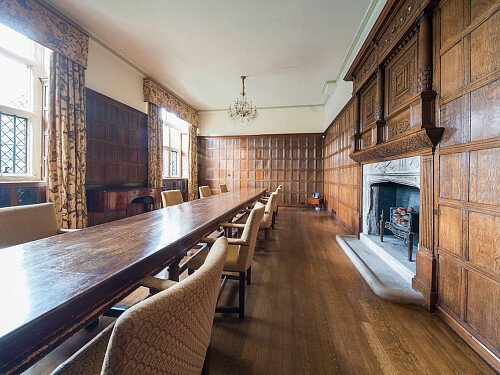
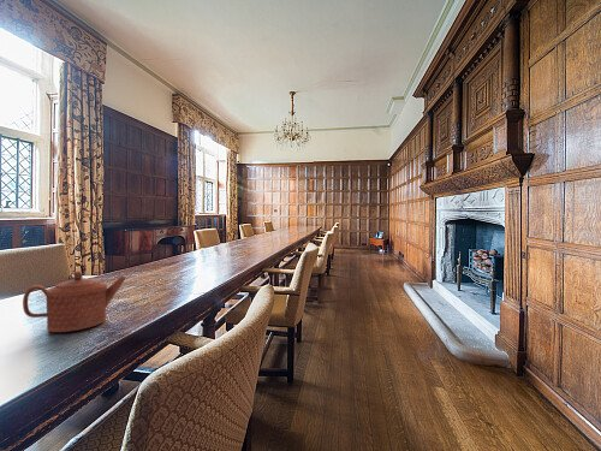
+ teapot (78, 297)
